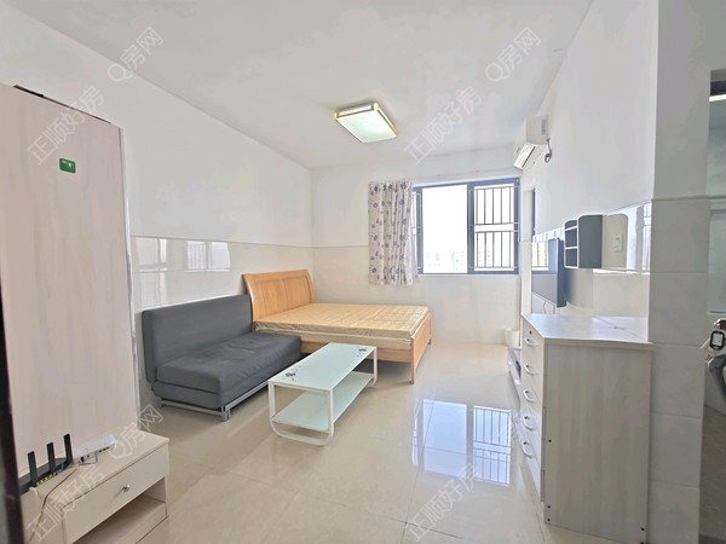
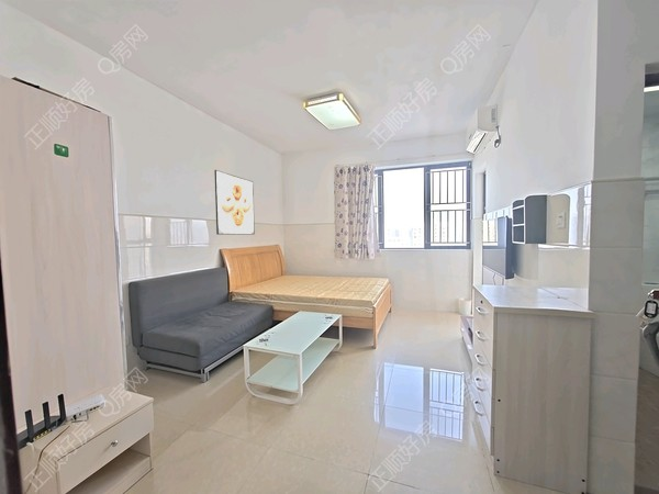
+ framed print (236, 205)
